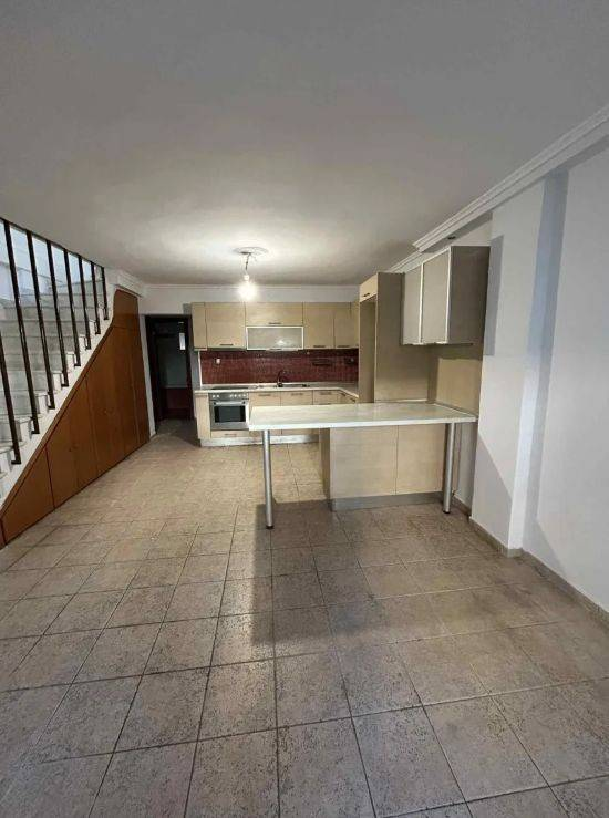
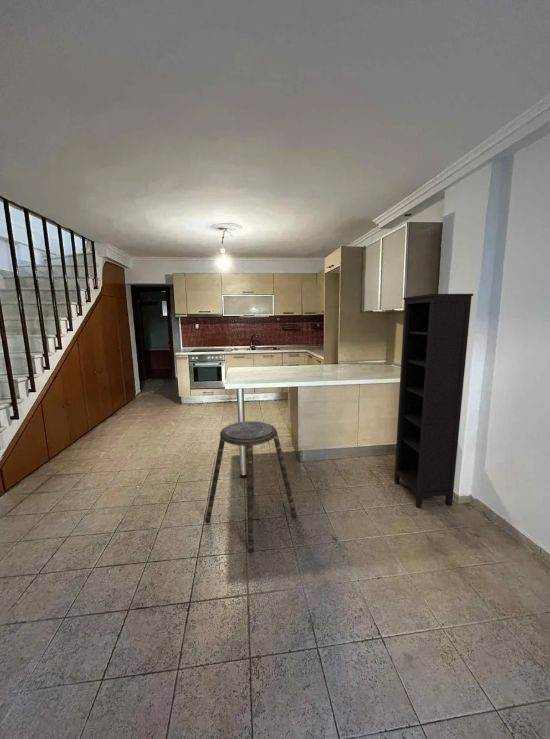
+ bookcase (427, 399)
+ stool (250, 475)
